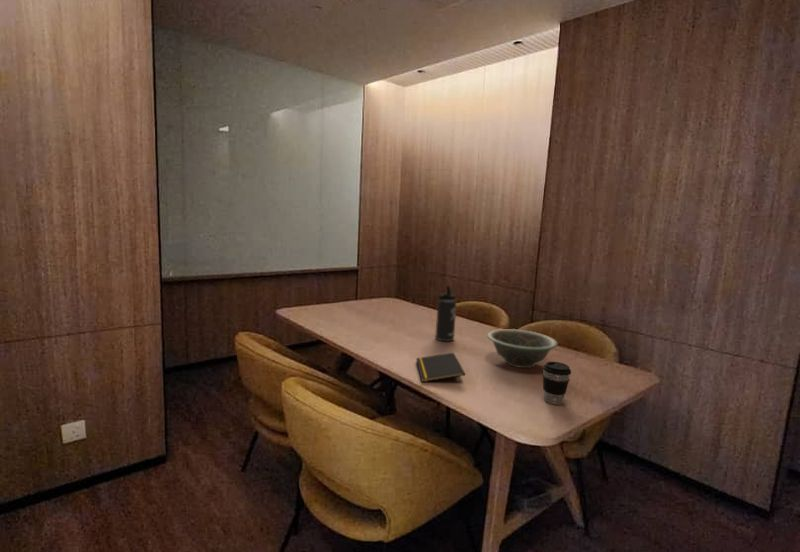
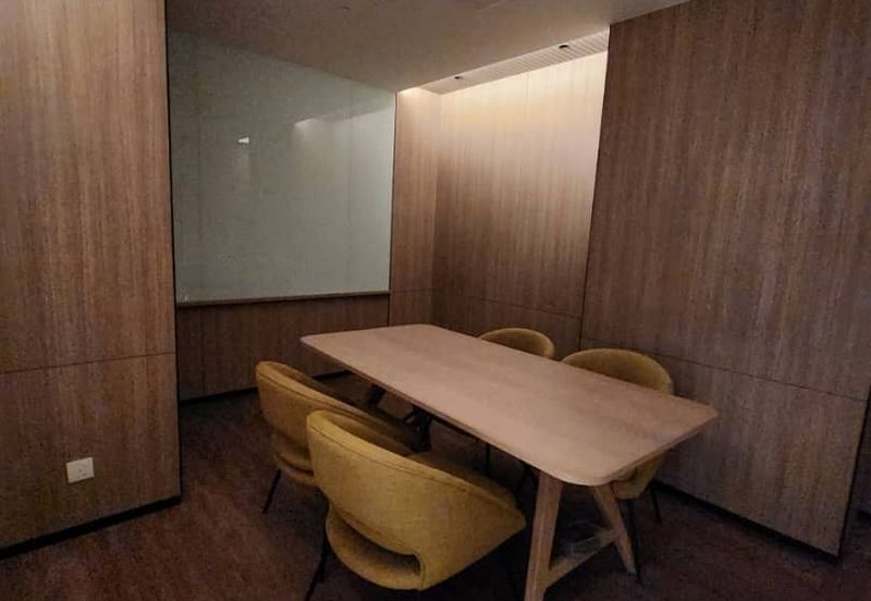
- decorative bowl (520, 350)
- coffee cup (555, 383)
- notepad (438, 366)
- thermos bottle (445, 312)
